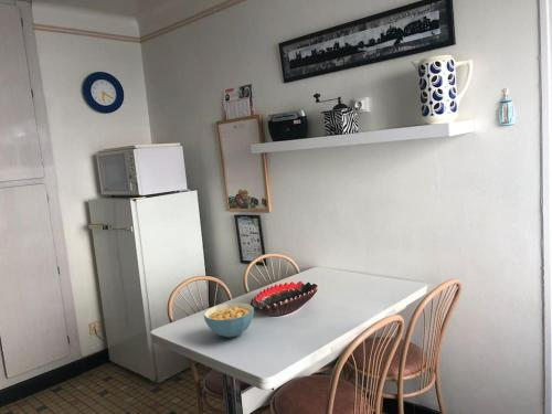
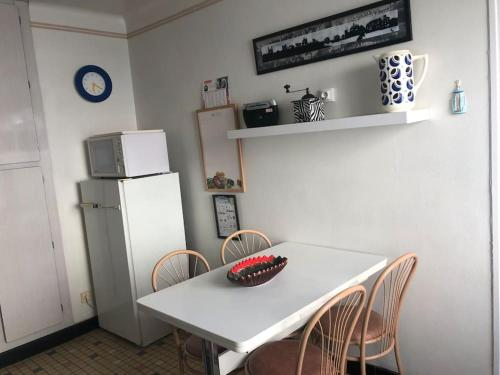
- cereal bowl (230, 322)
